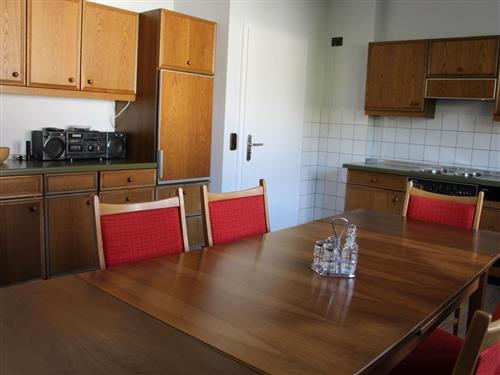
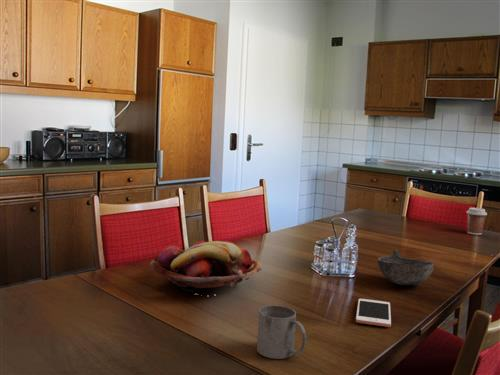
+ bowl (404, 269)
+ cell phone (373, 311)
+ mug (282, 333)
+ coffee cup (475, 221)
+ fruit basket (207, 262)
